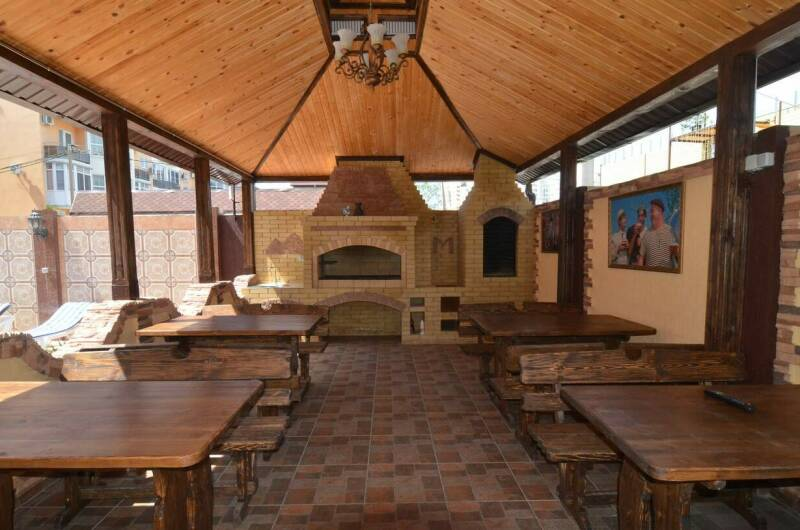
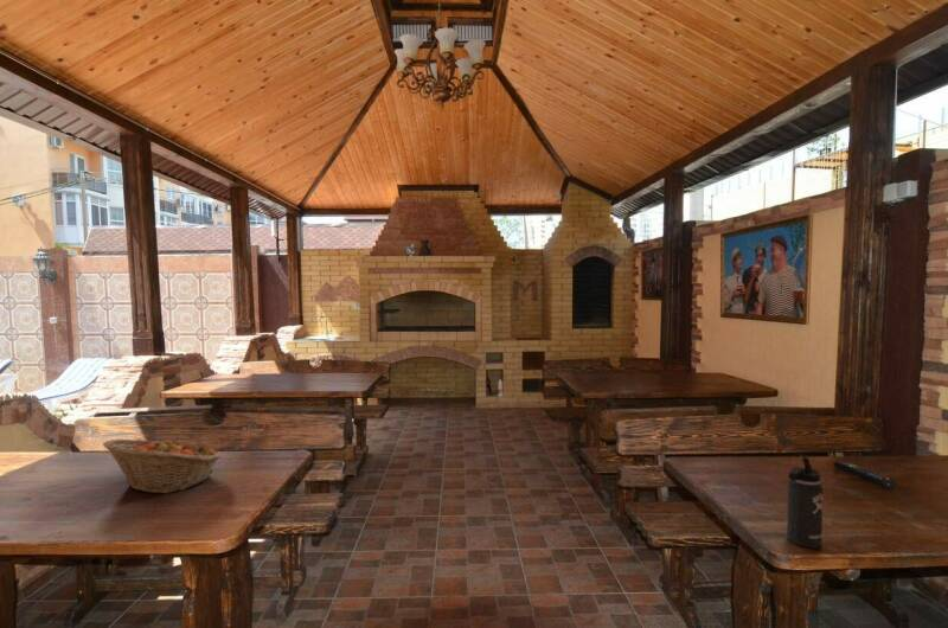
+ thermos bottle (802, 499)
+ fruit basket (164, 457)
